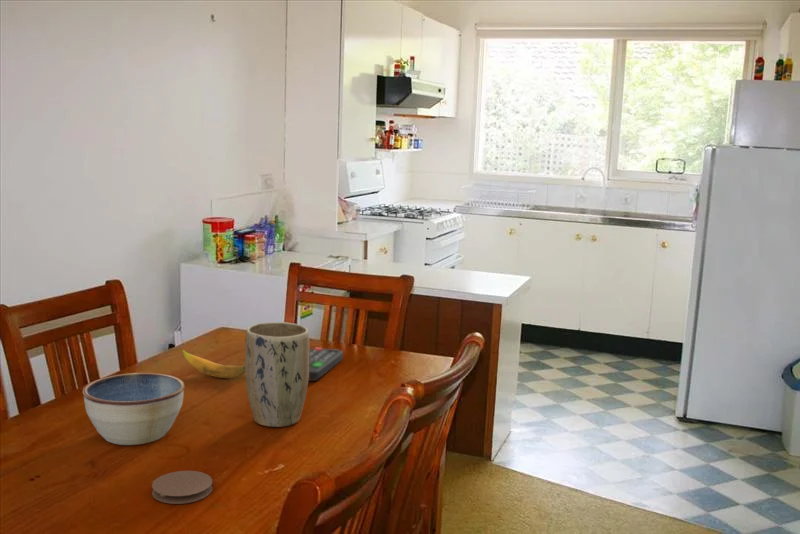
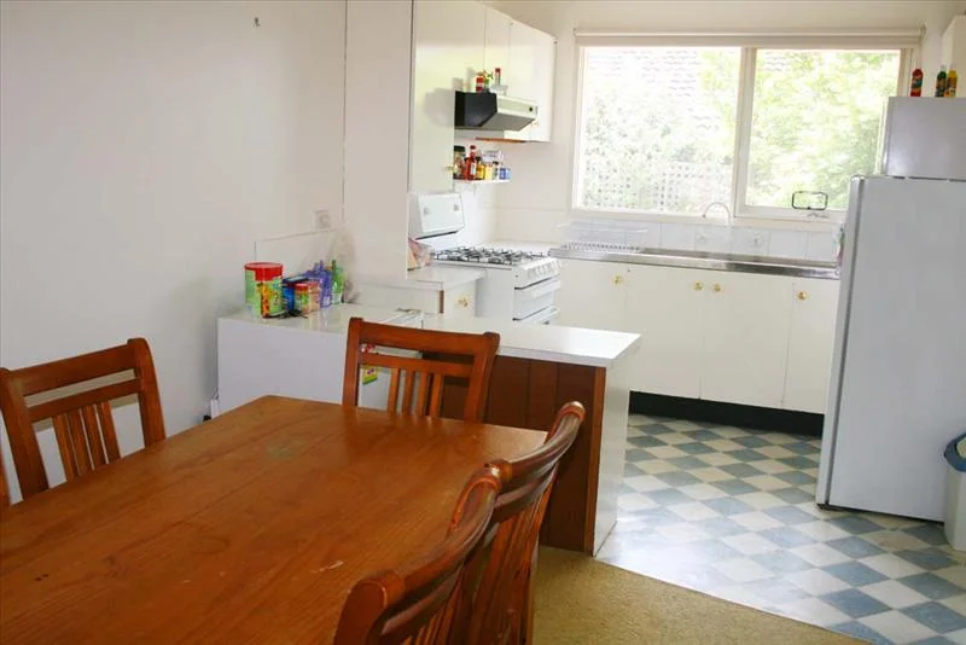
- remote control (314, 362)
- plant pot (277, 374)
- banana (214, 364)
- bowl (135, 411)
- coaster (182, 486)
